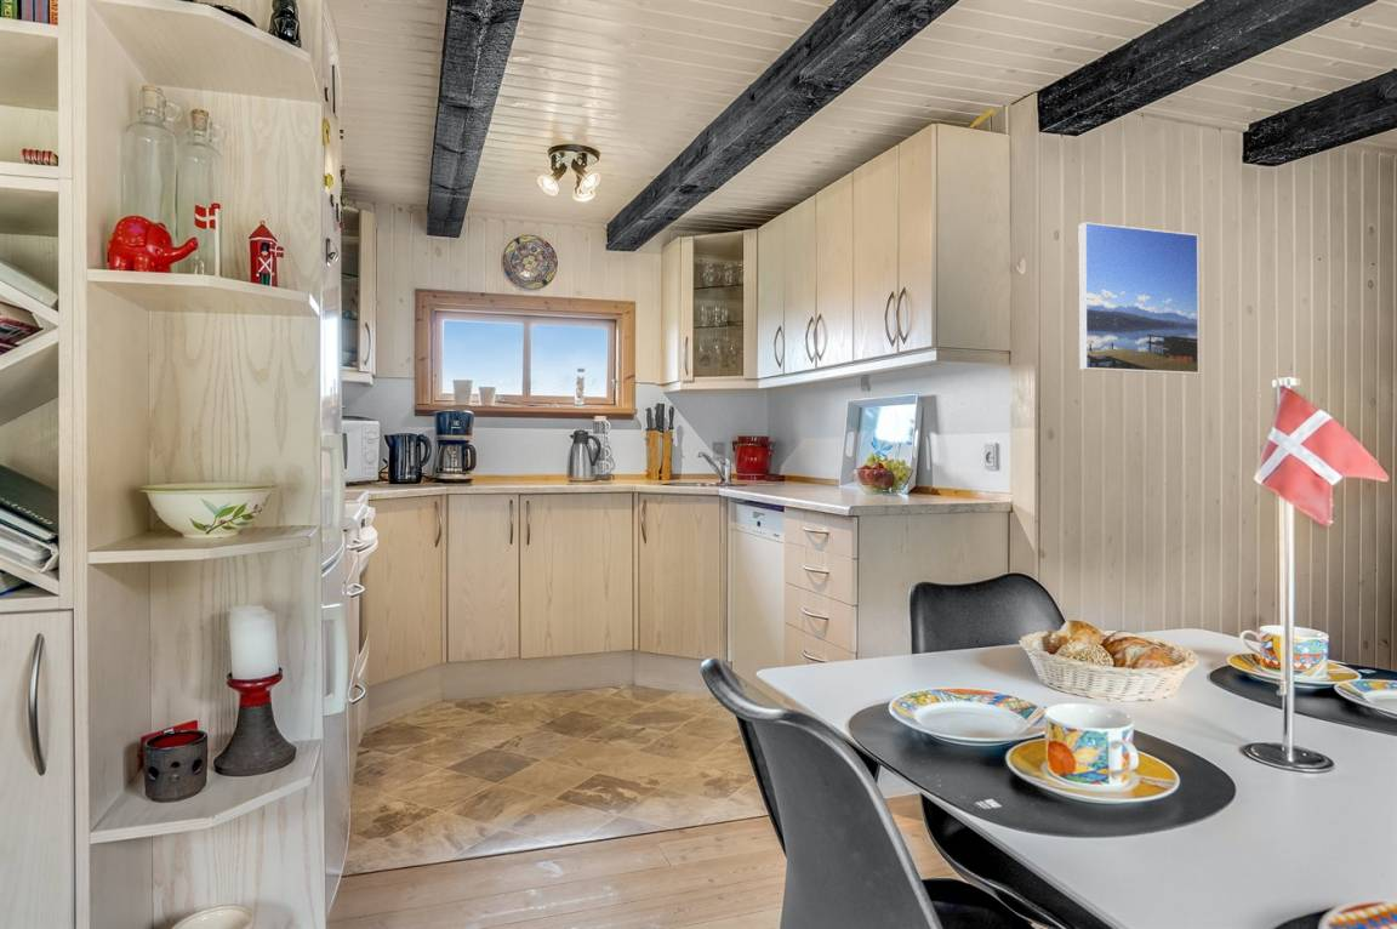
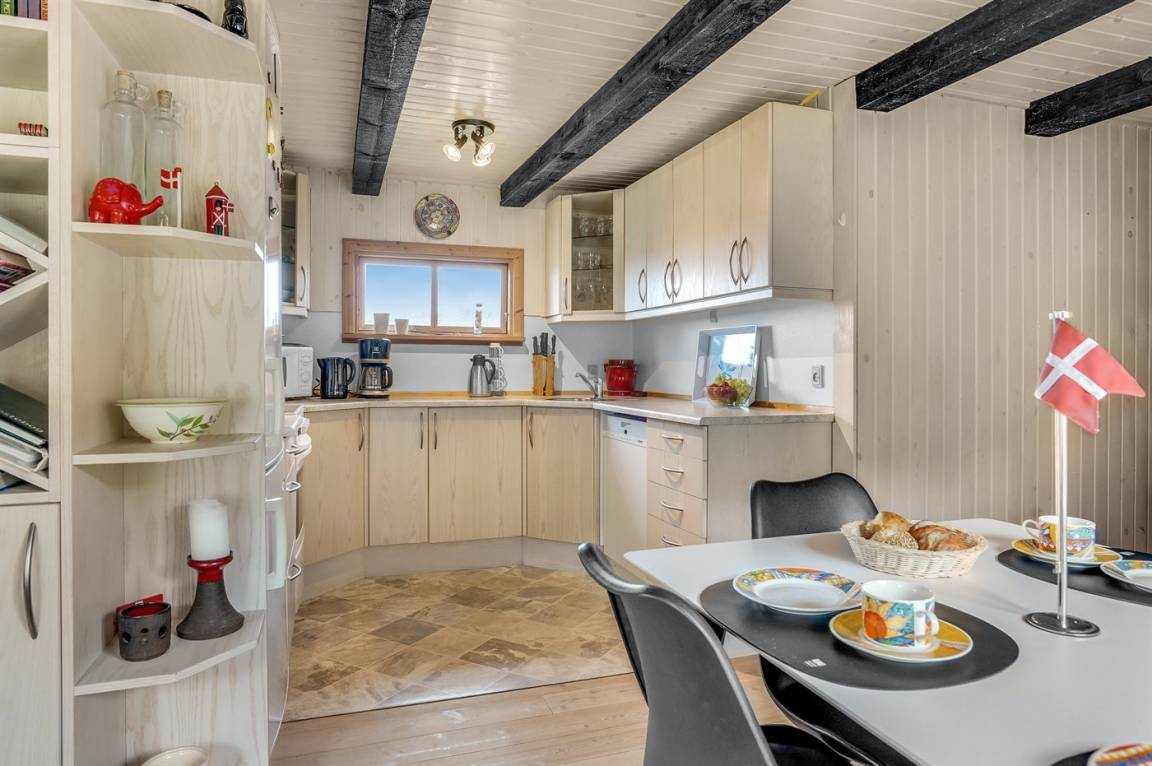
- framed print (1140, 300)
